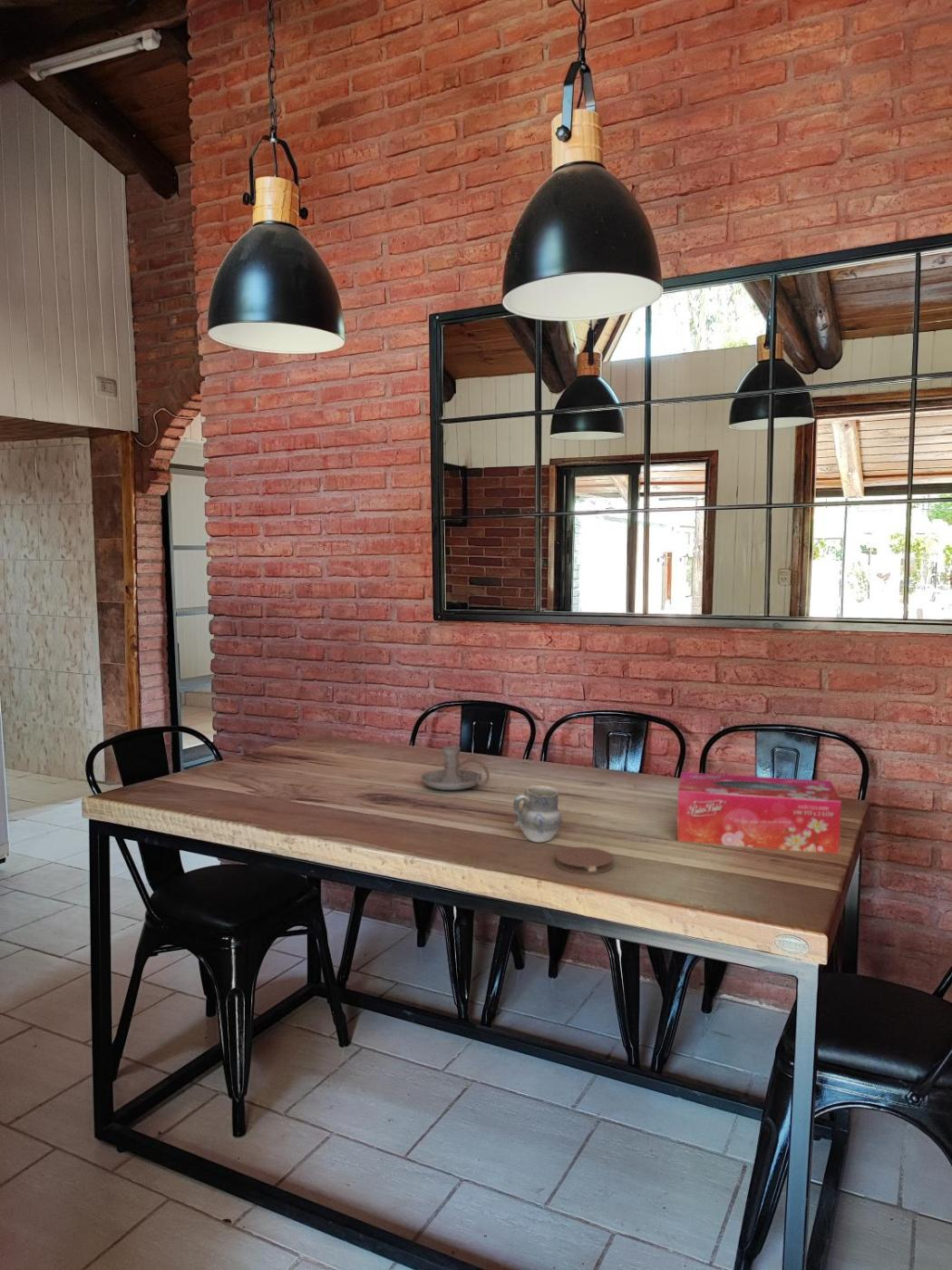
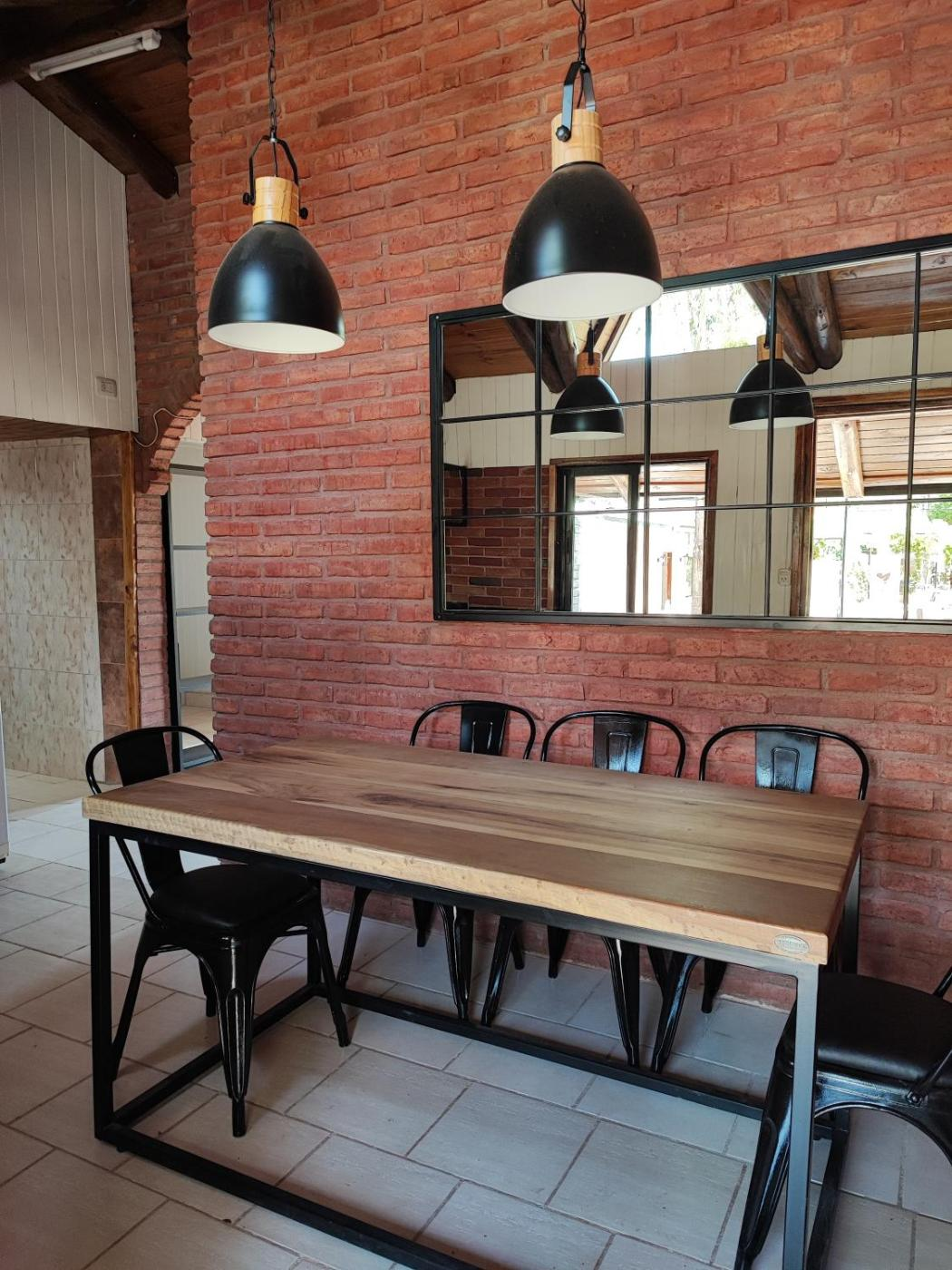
- tissue box (755, 810)
- coaster (584, 860)
- candle holder (457, 767)
- cup (536, 815)
